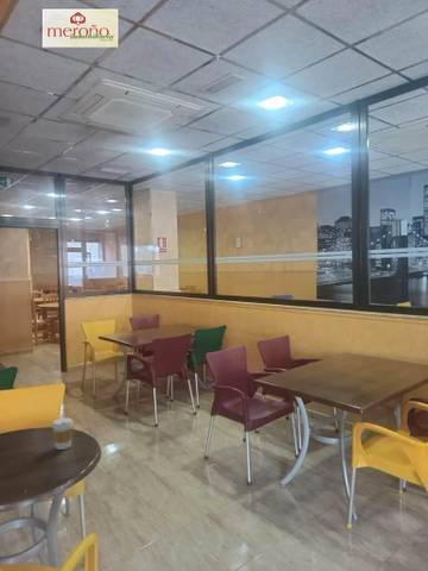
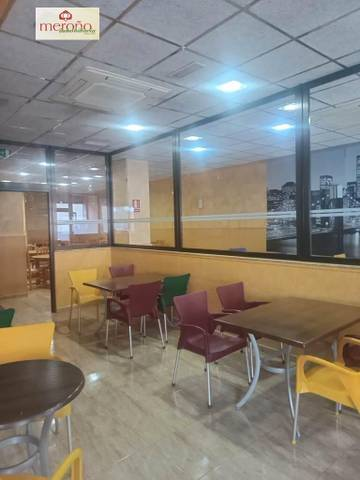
- coffee cup (63, 433)
